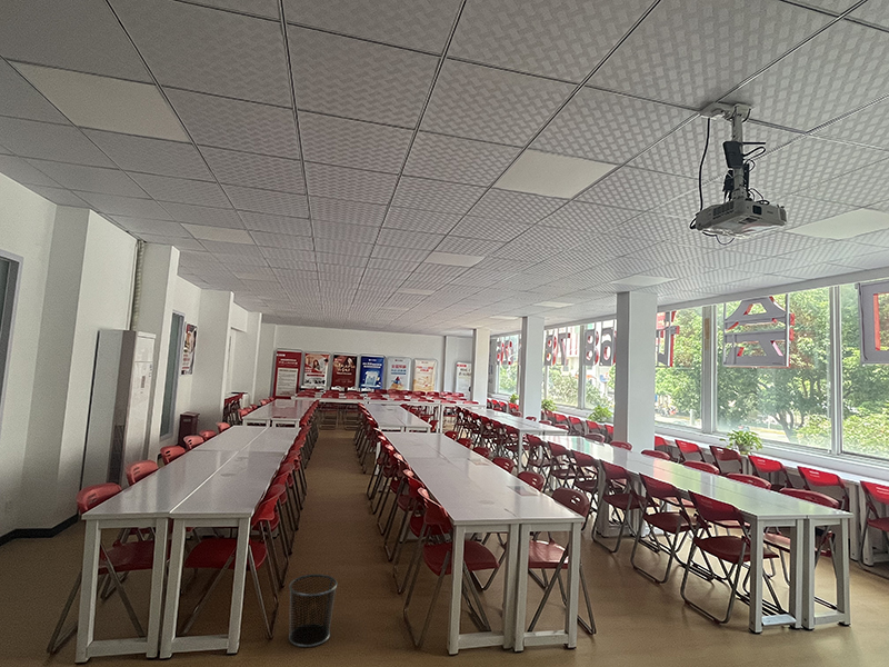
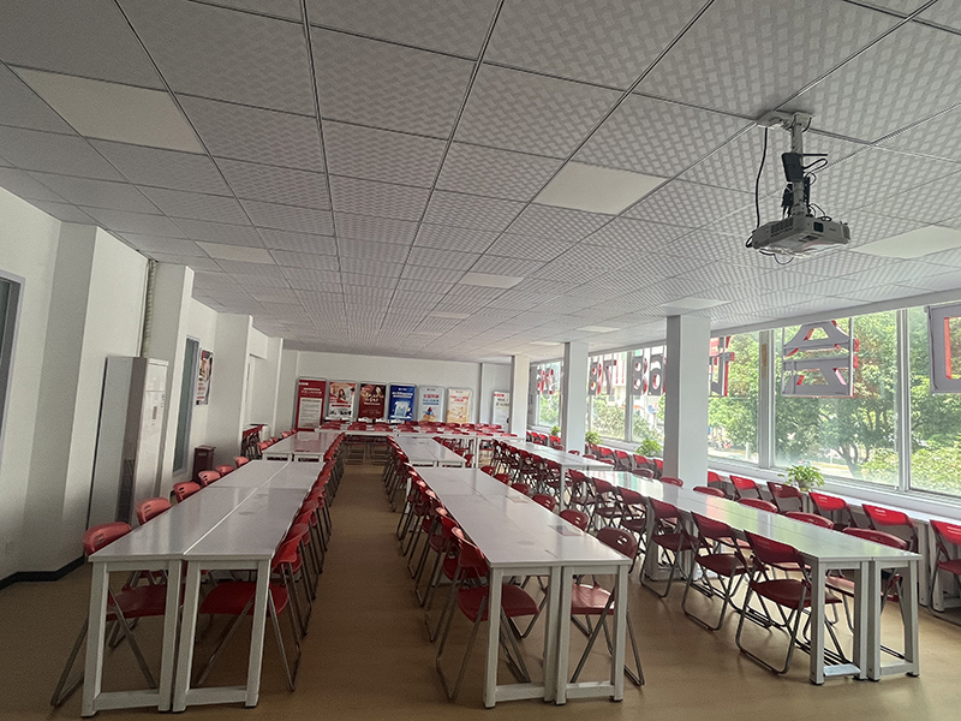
- waste bin (311, 609)
